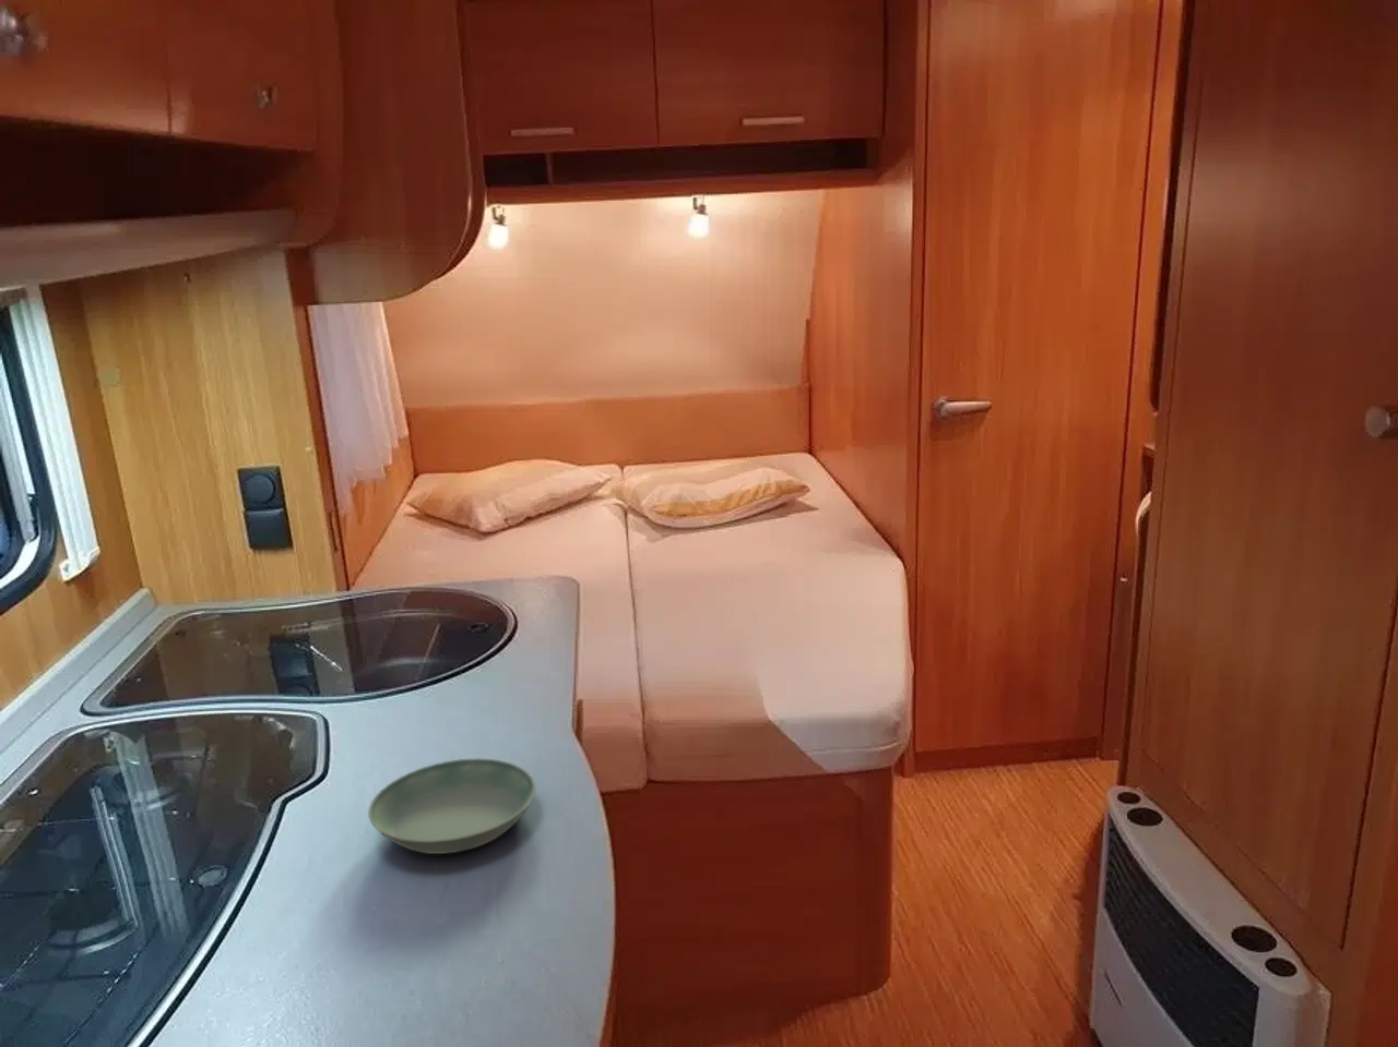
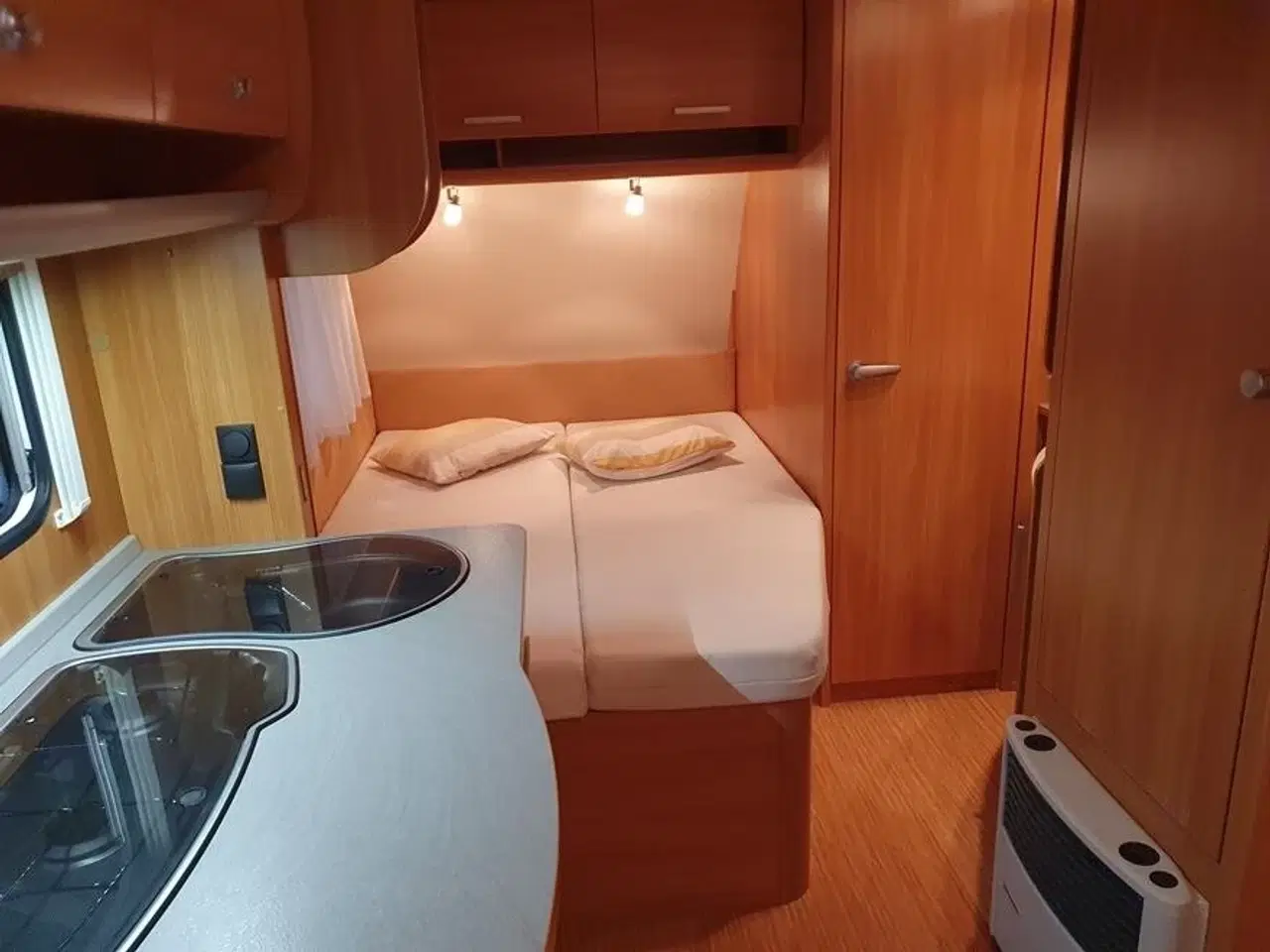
- saucer (455, 809)
